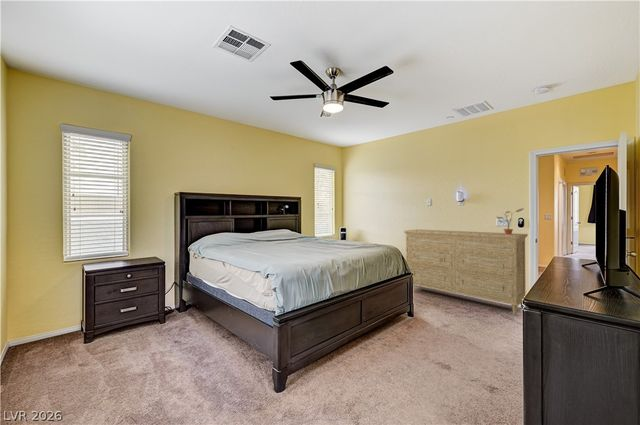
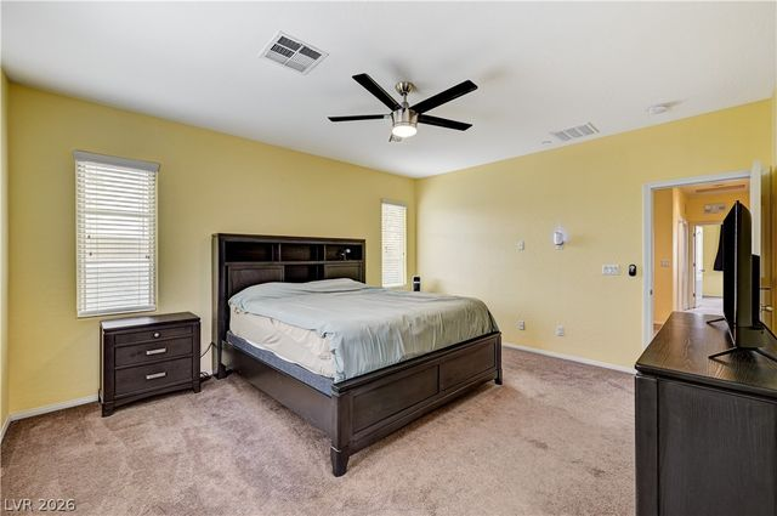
- potted plant (510, 221)
- dresser (459, 265)
